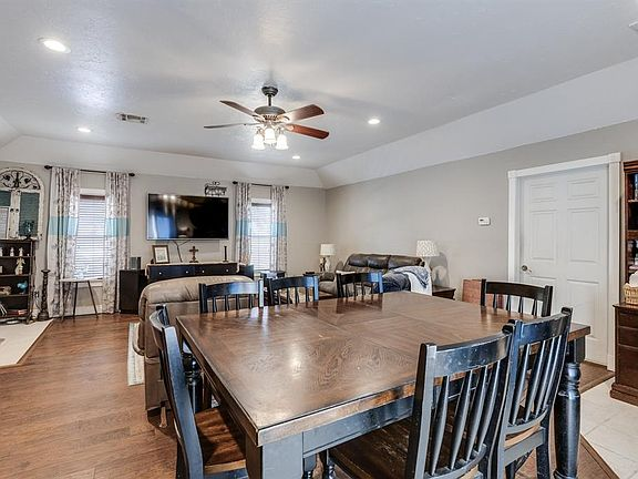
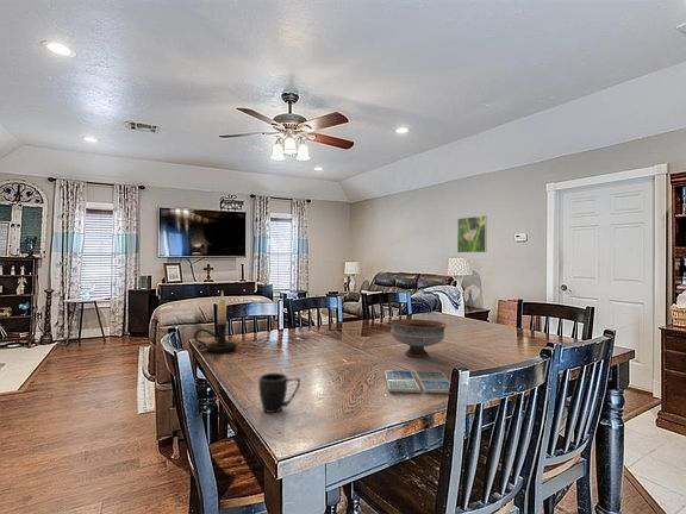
+ drink coaster (418, 380)
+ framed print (472, 234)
+ candle holder (217, 318)
+ bowl (417, 338)
+ mug (279, 393)
